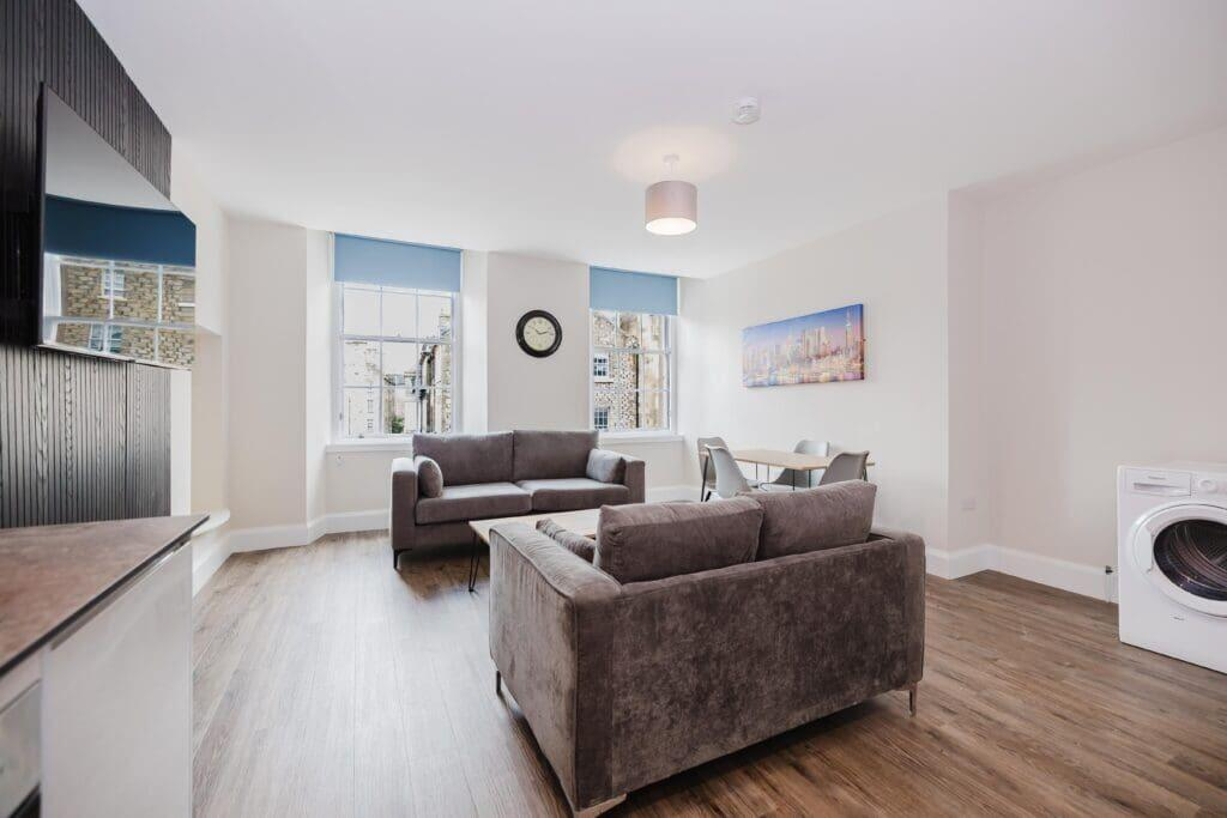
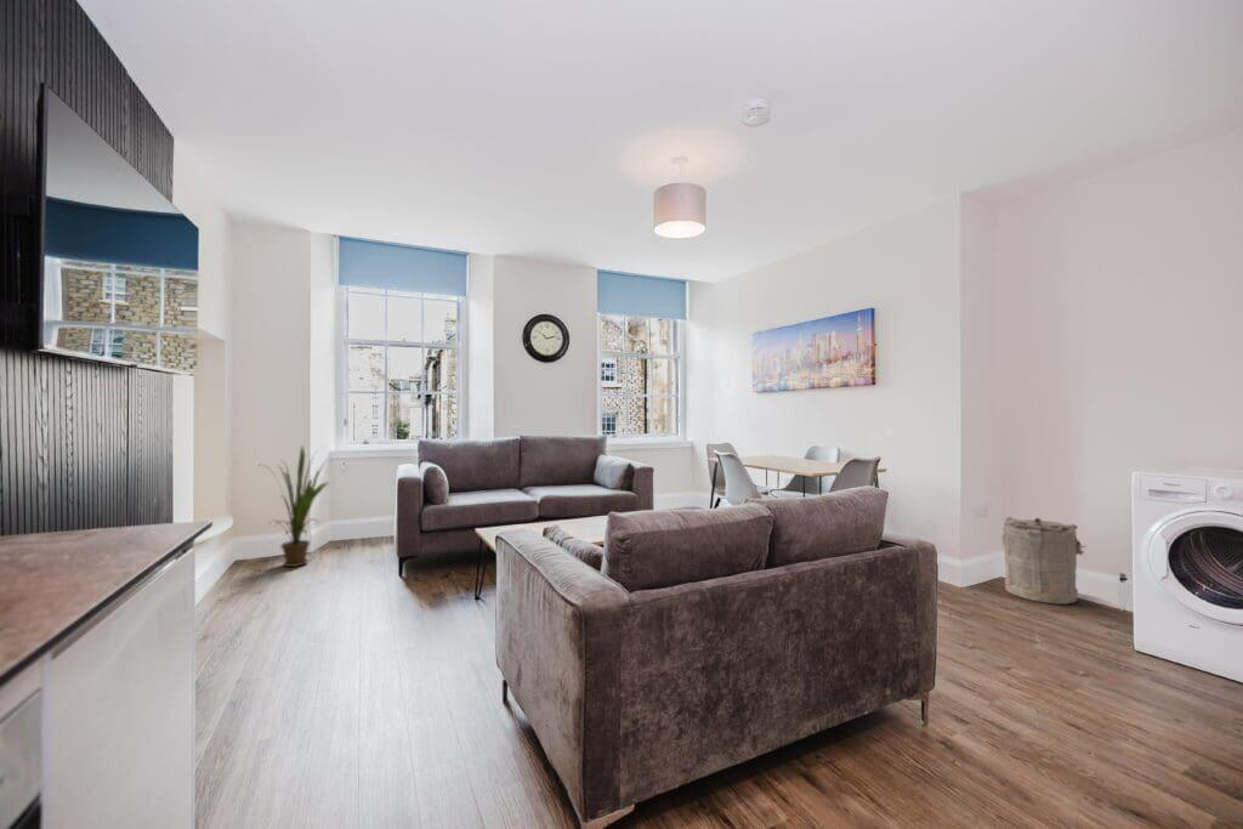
+ laundry hamper (1037, 555)
+ house plant (293, 505)
